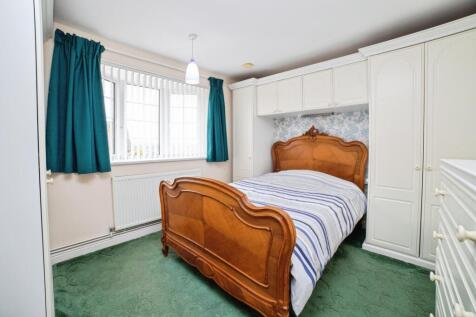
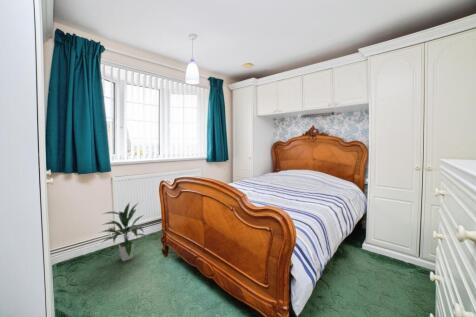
+ indoor plant (125, 231)
